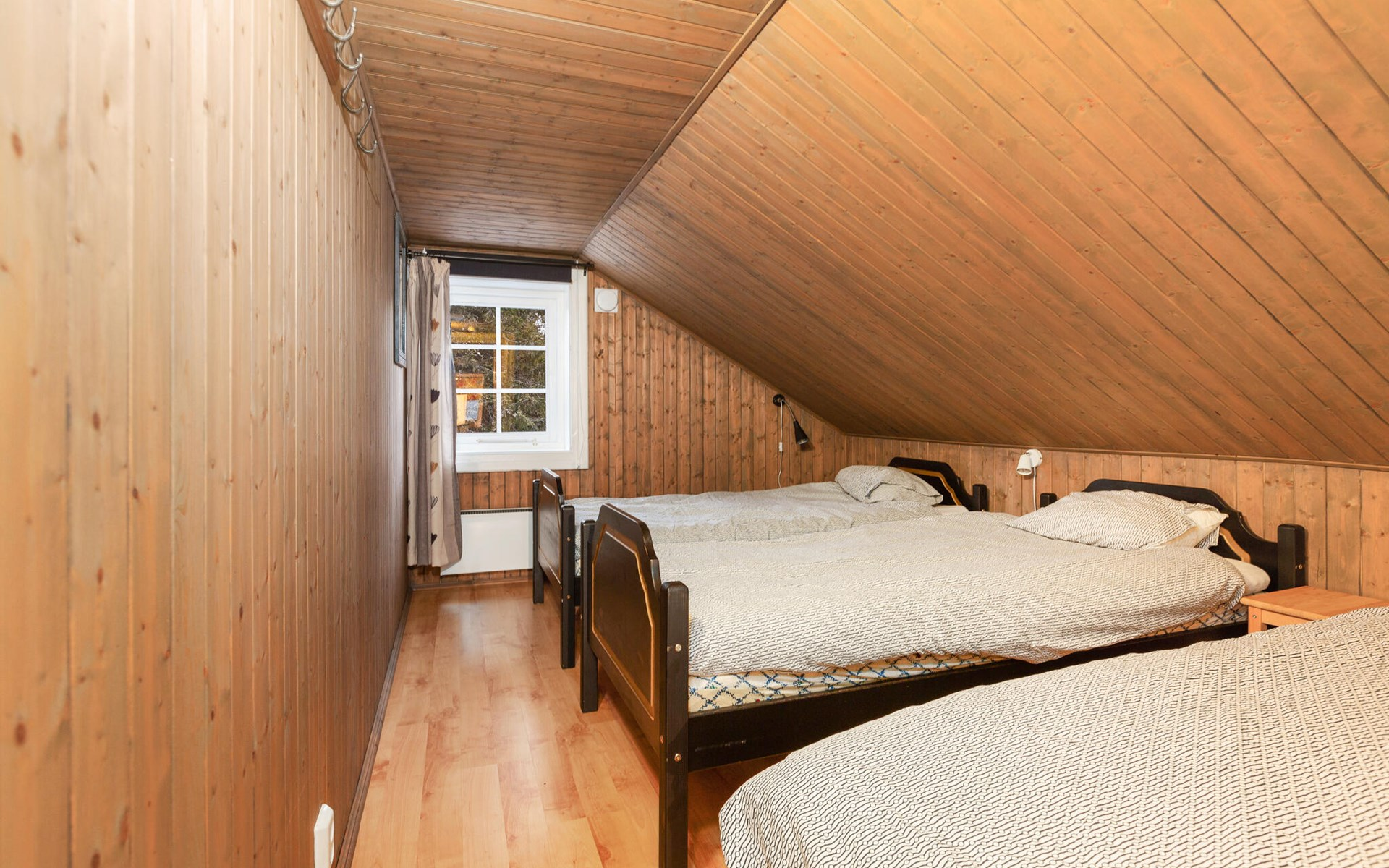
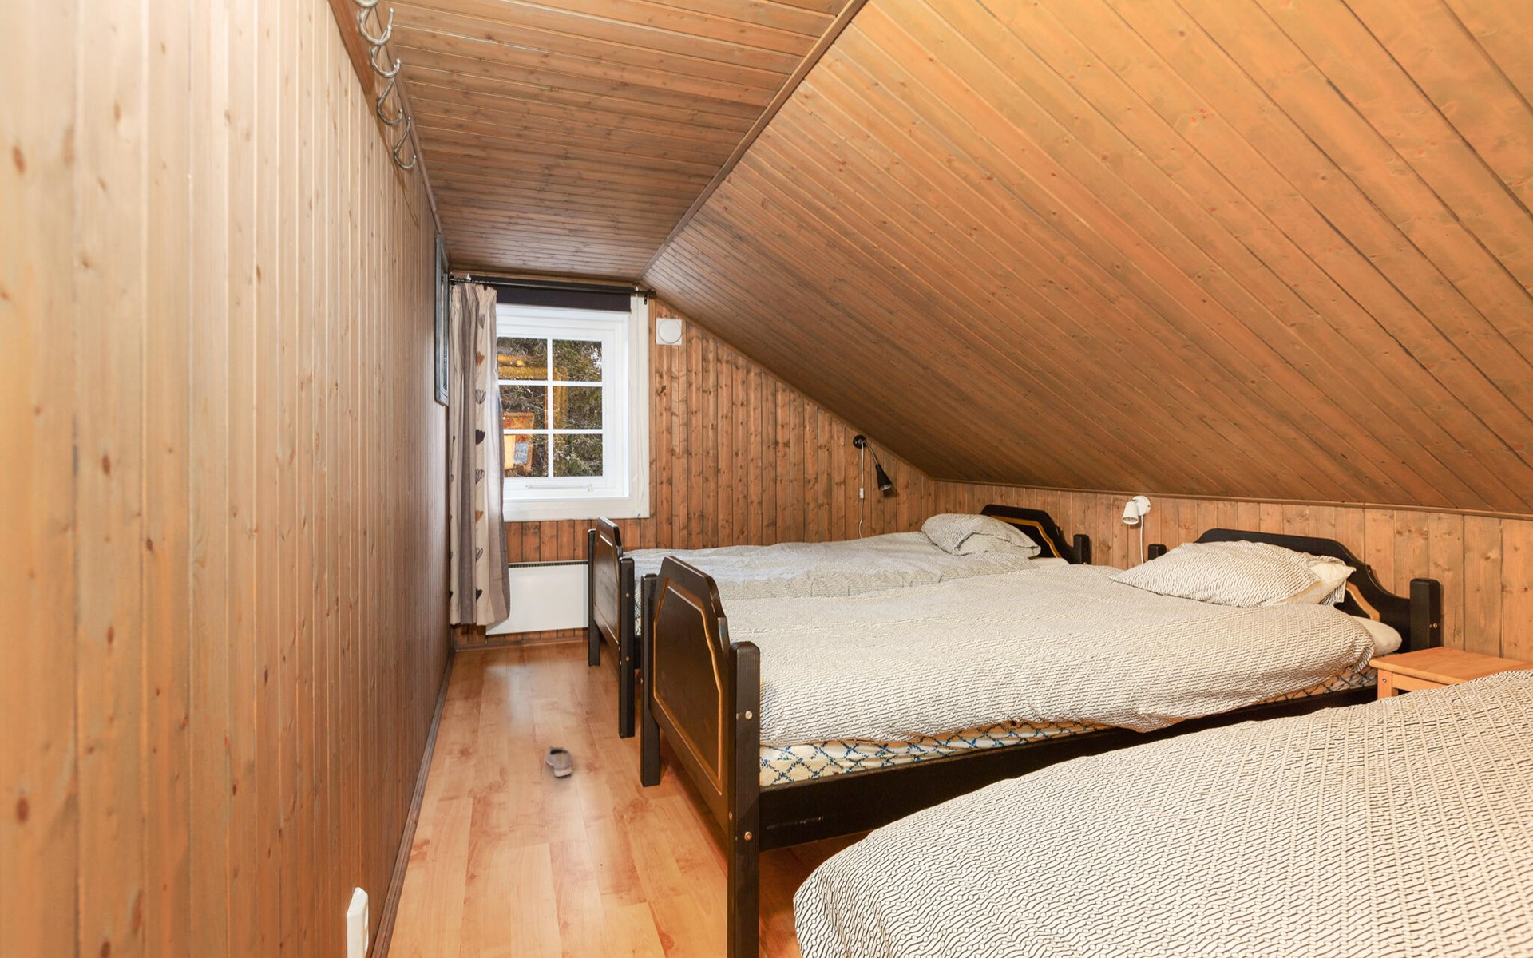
+ shoe (560, 755)
